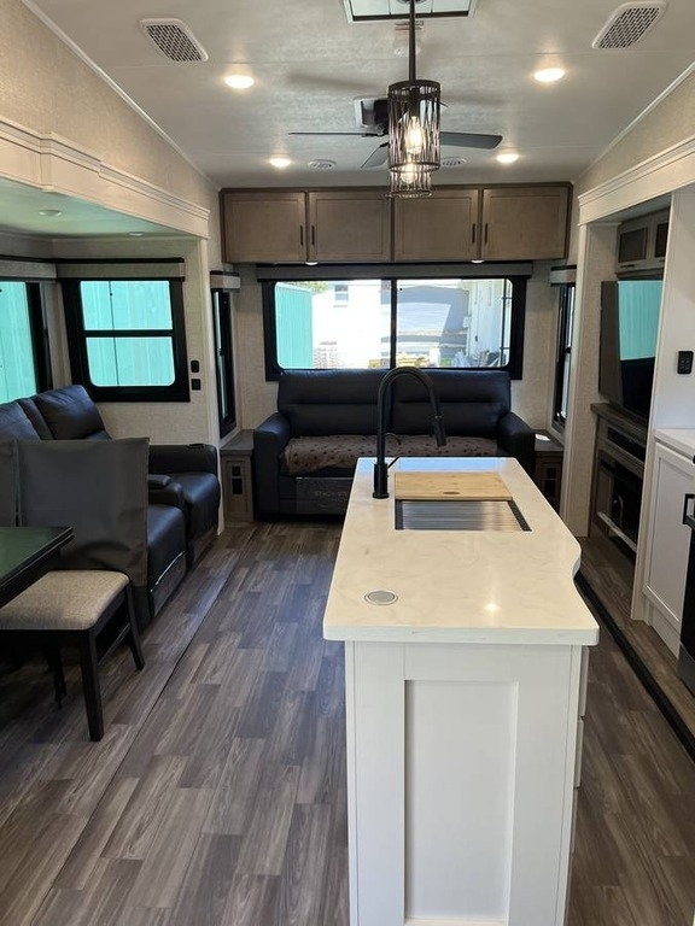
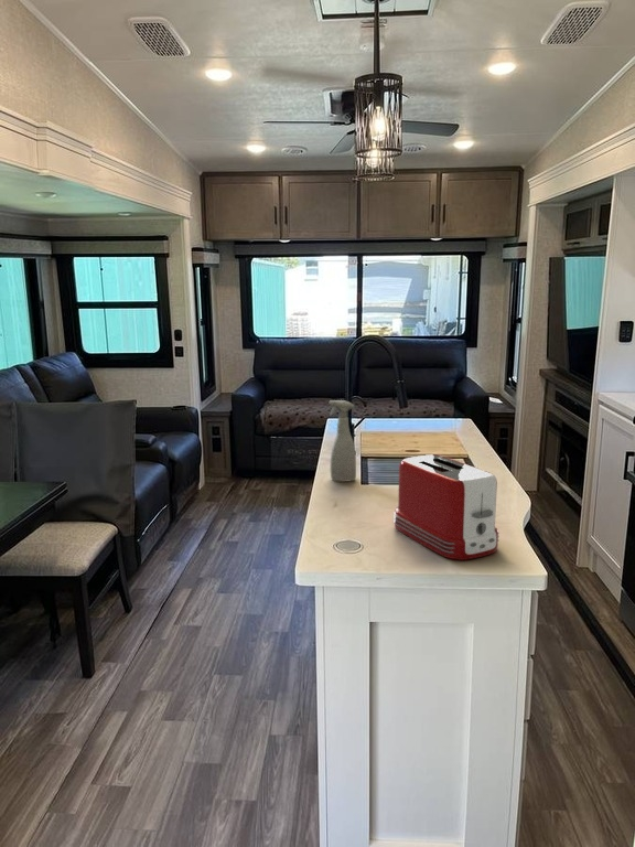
+ toaster (444, 501)
+ spray bottle (343, 440)
